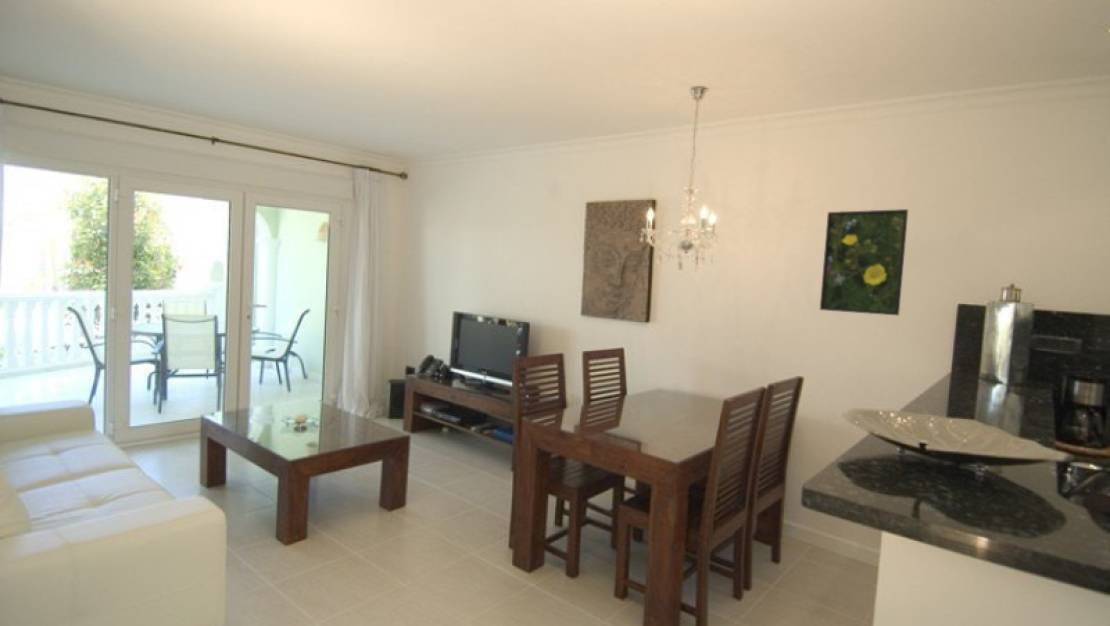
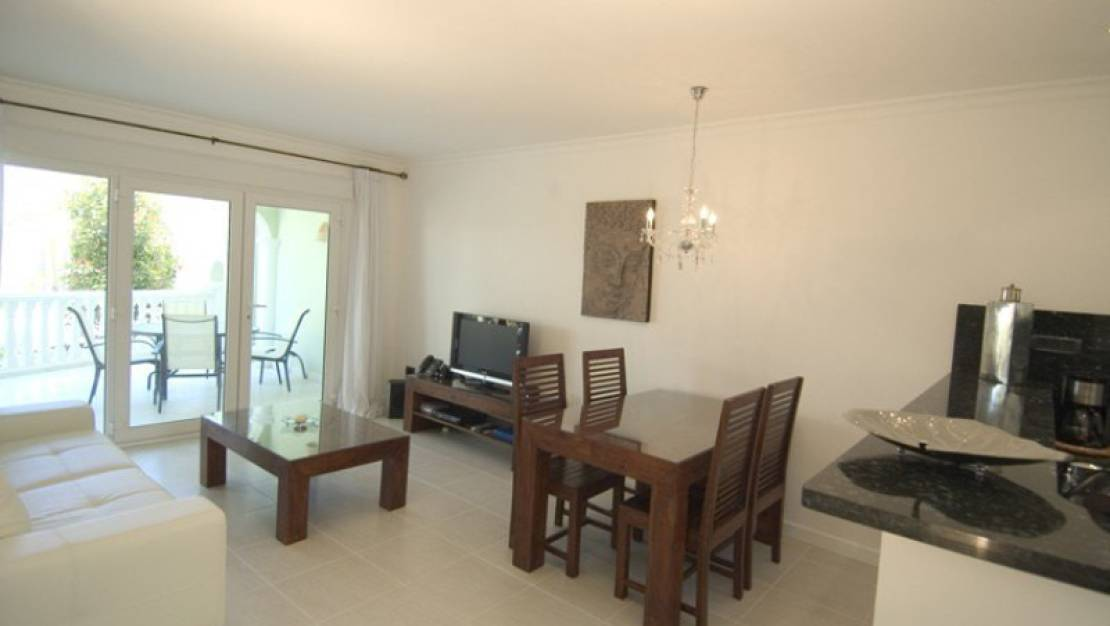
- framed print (862, 261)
